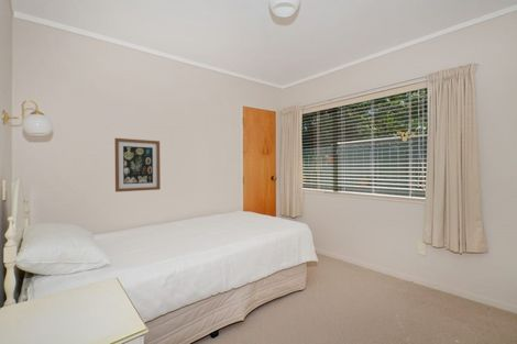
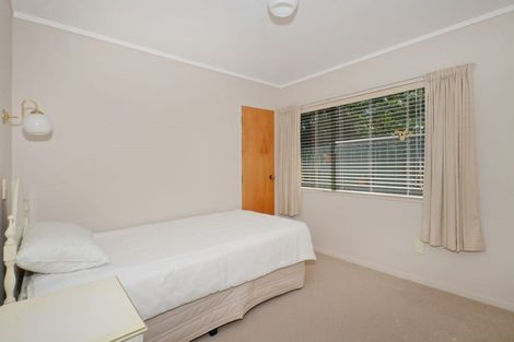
- wall art (139, 165)
